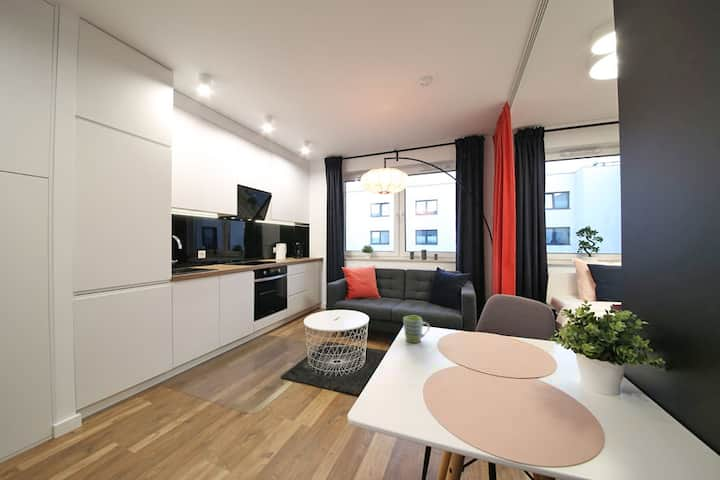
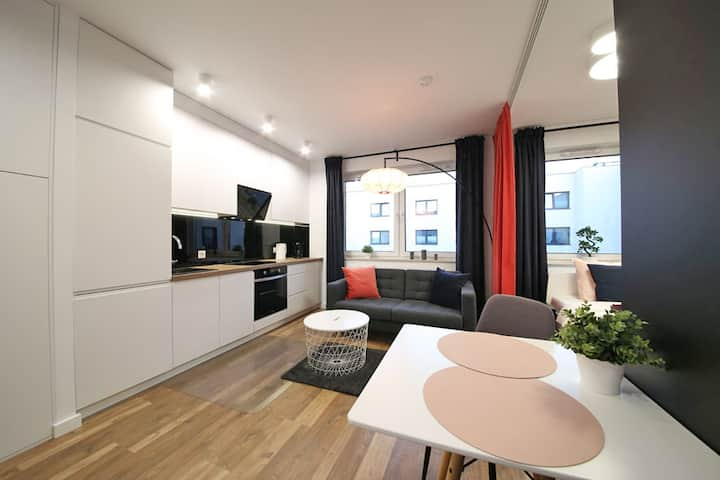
- mug (416, 329)
